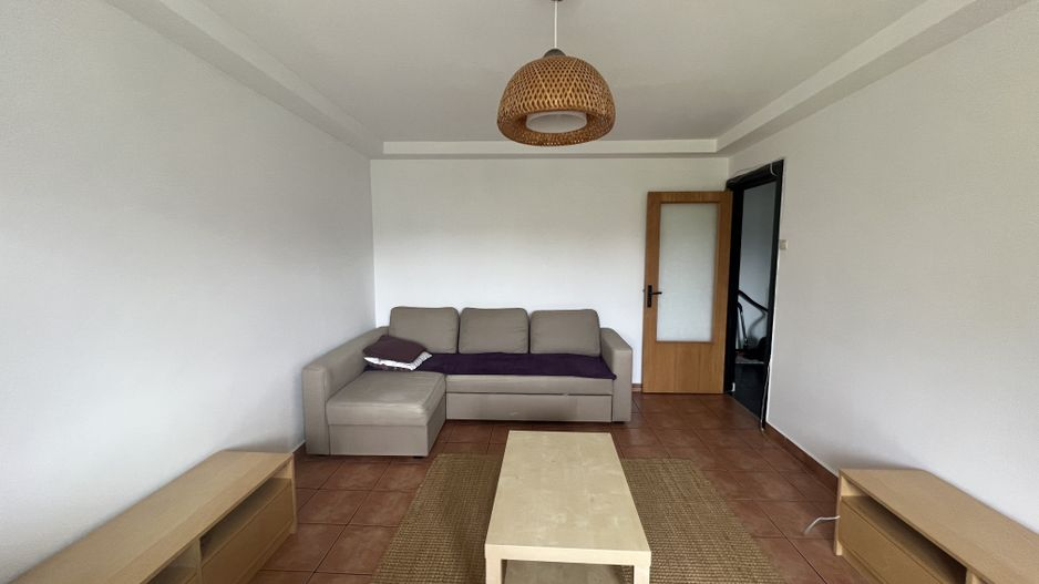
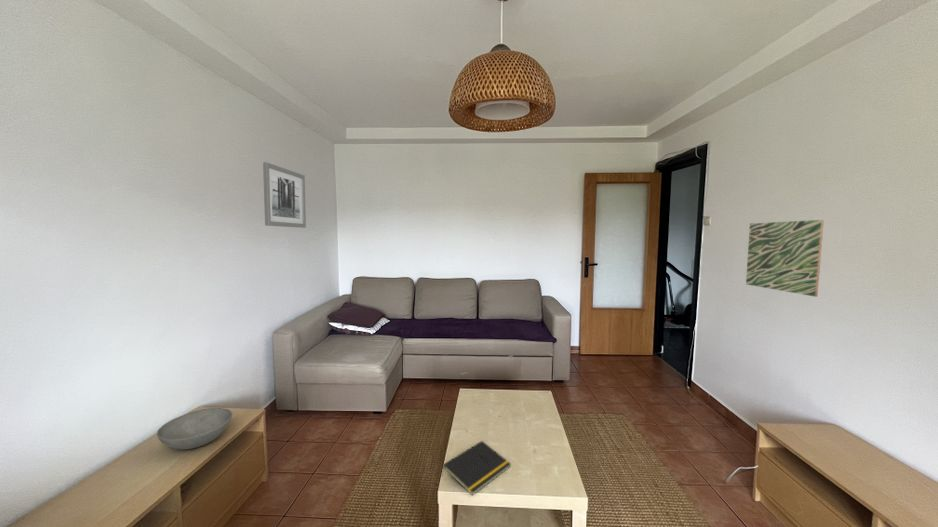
+ bowl (196, 432)
+ notepad (477, 465)
+ wall art (779, 256)
+ wall art (286, 198)
